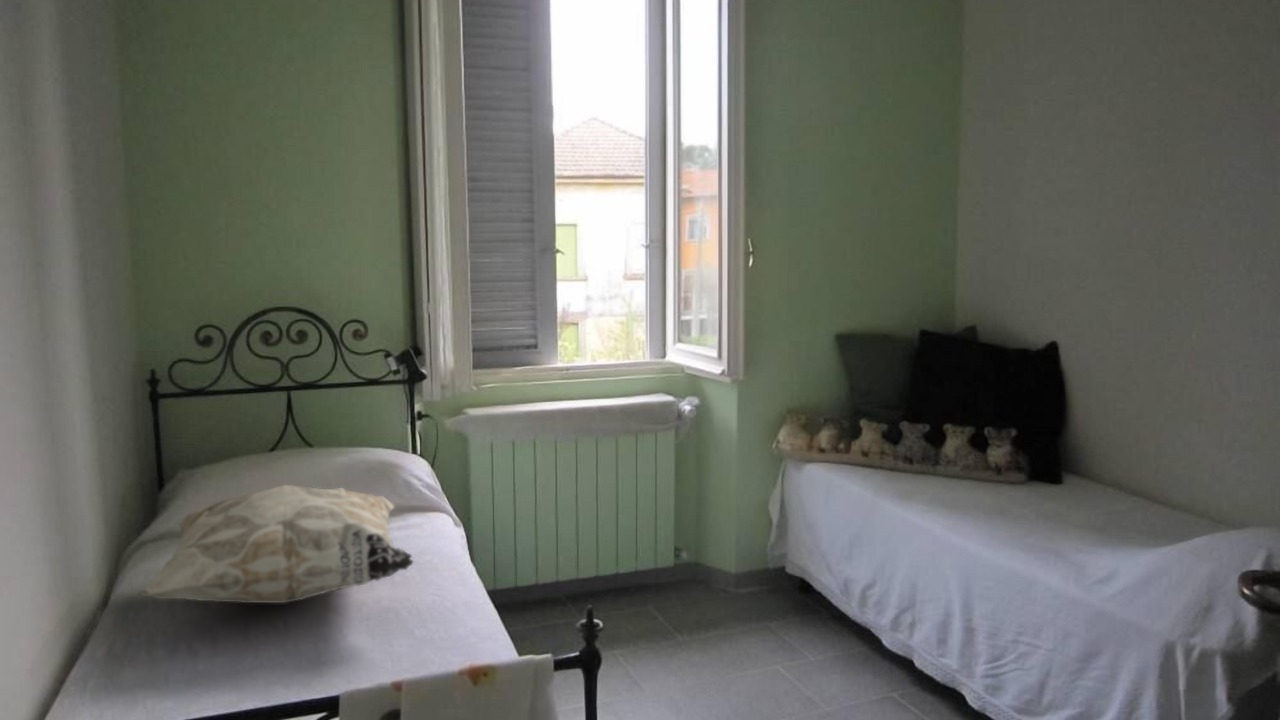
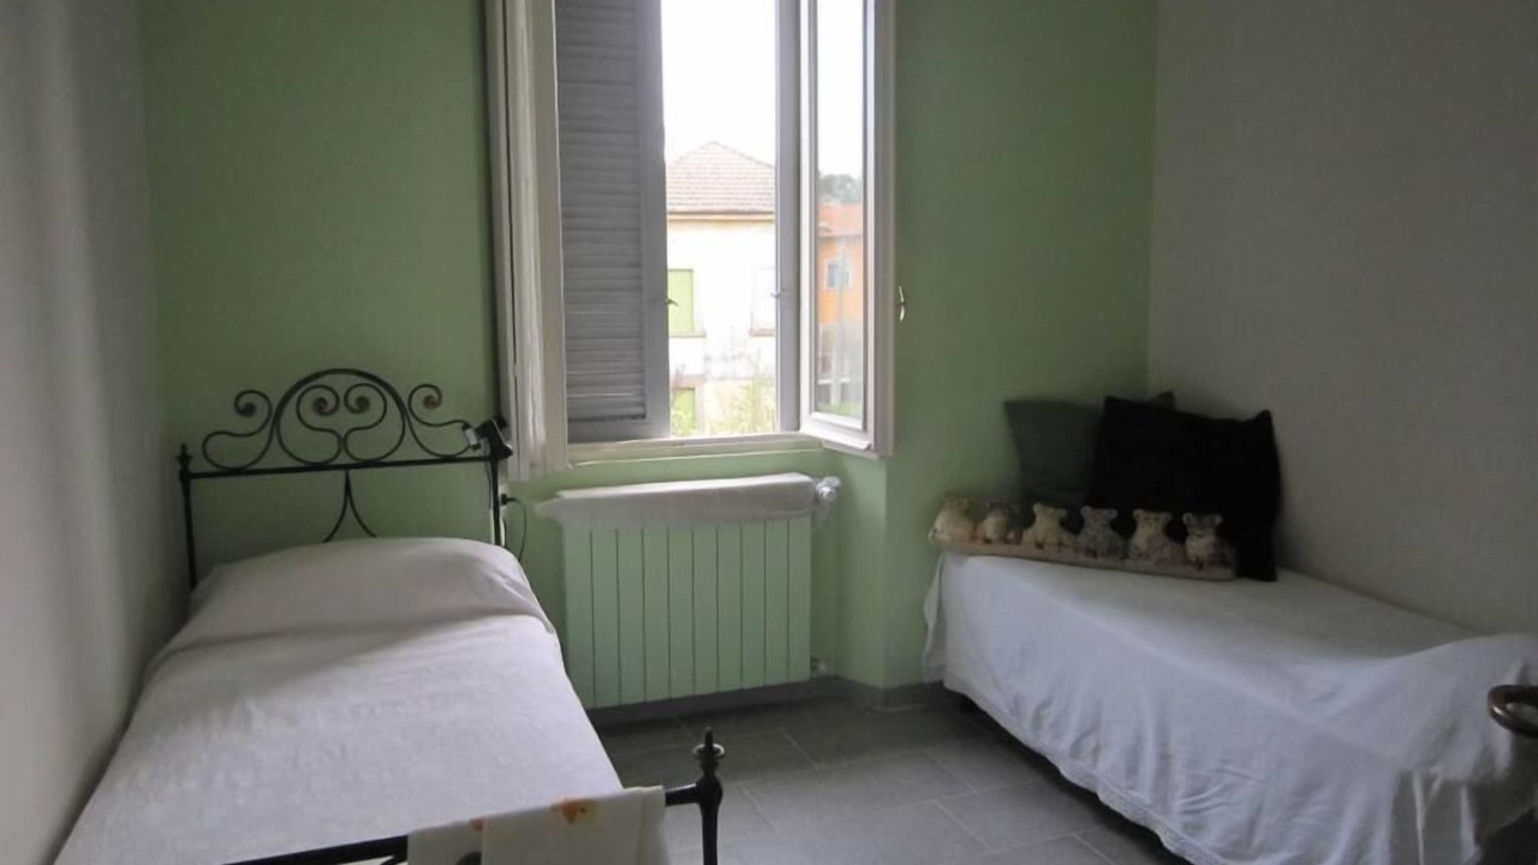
- decorative pillow (287, 541)
